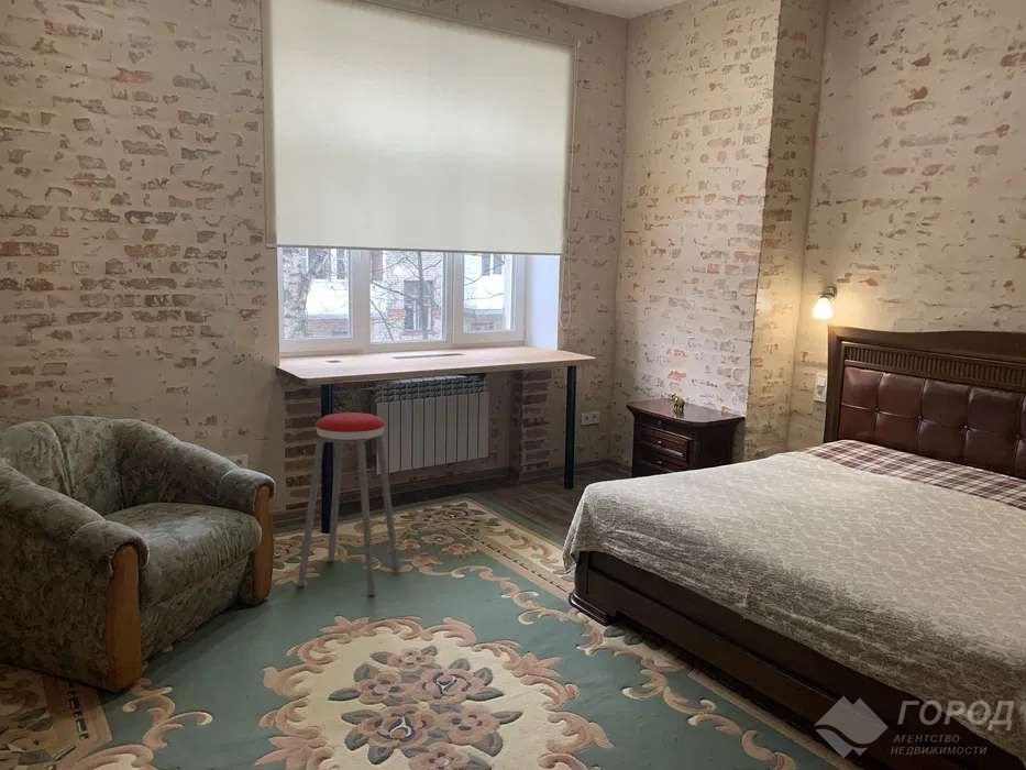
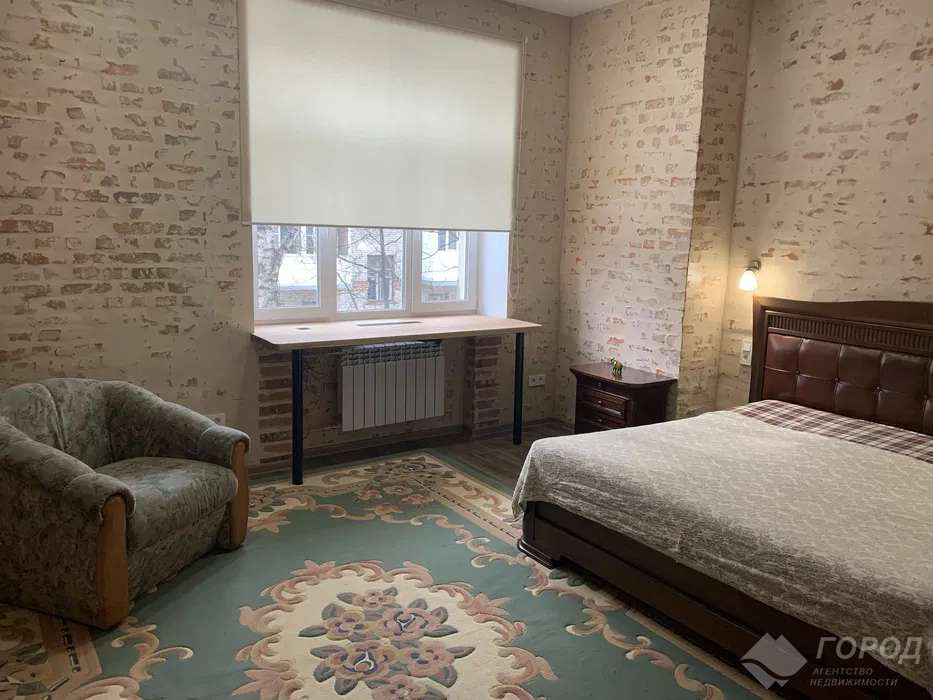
- music stool (361, 497)
